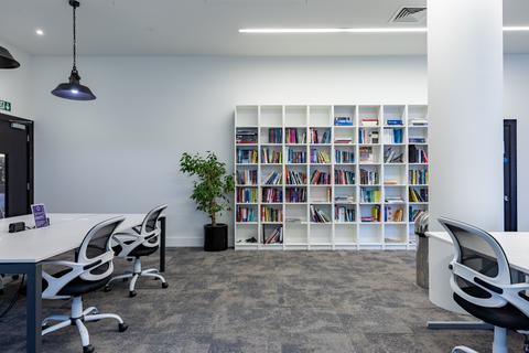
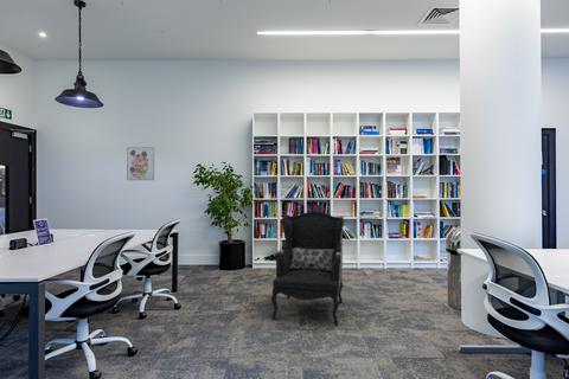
+ wall art (140, 163)
+ armchair (309, 261)
